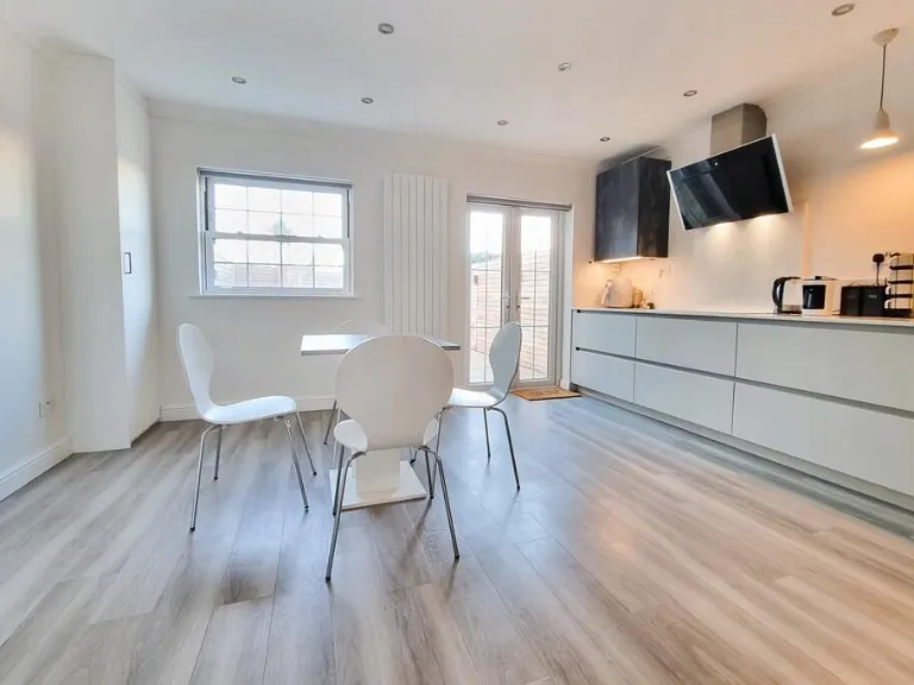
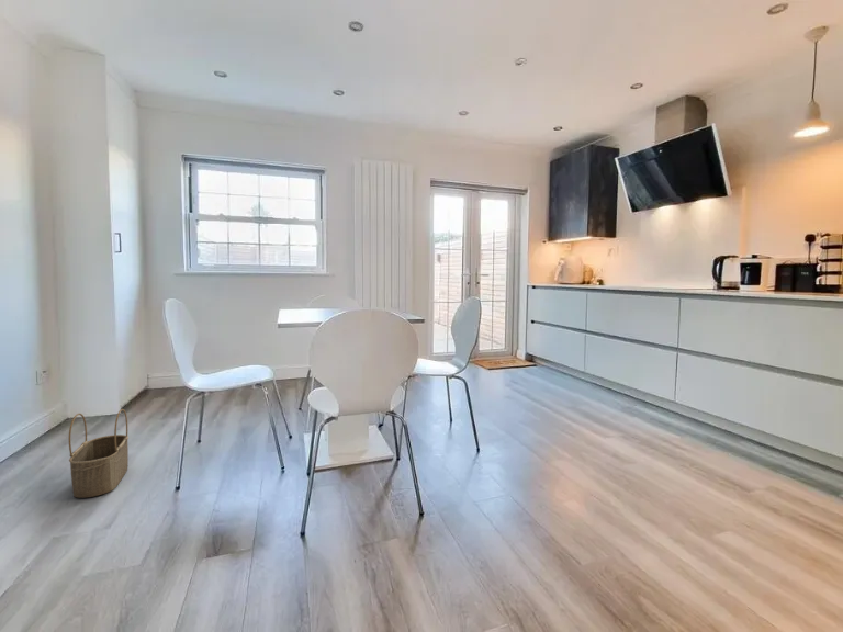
+ wicker basket (100, 447)
